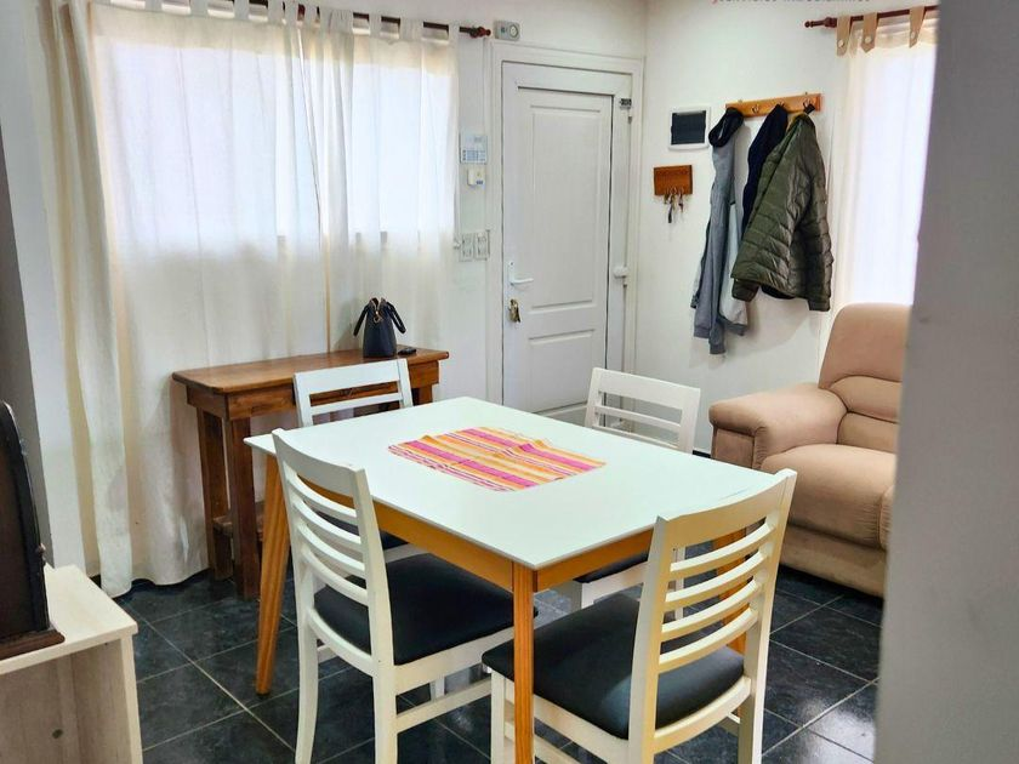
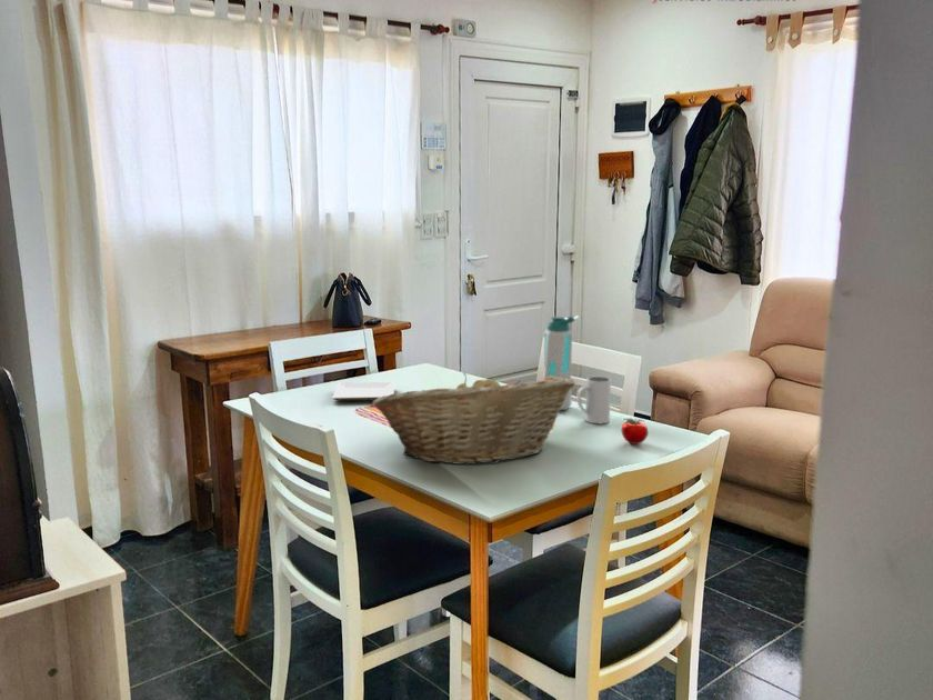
+ plate (364, 392)
+ apple (632, 430)
+ water bottle (560, 361)
+ fruit basket (474, 409)
+ mug (593, 400)
